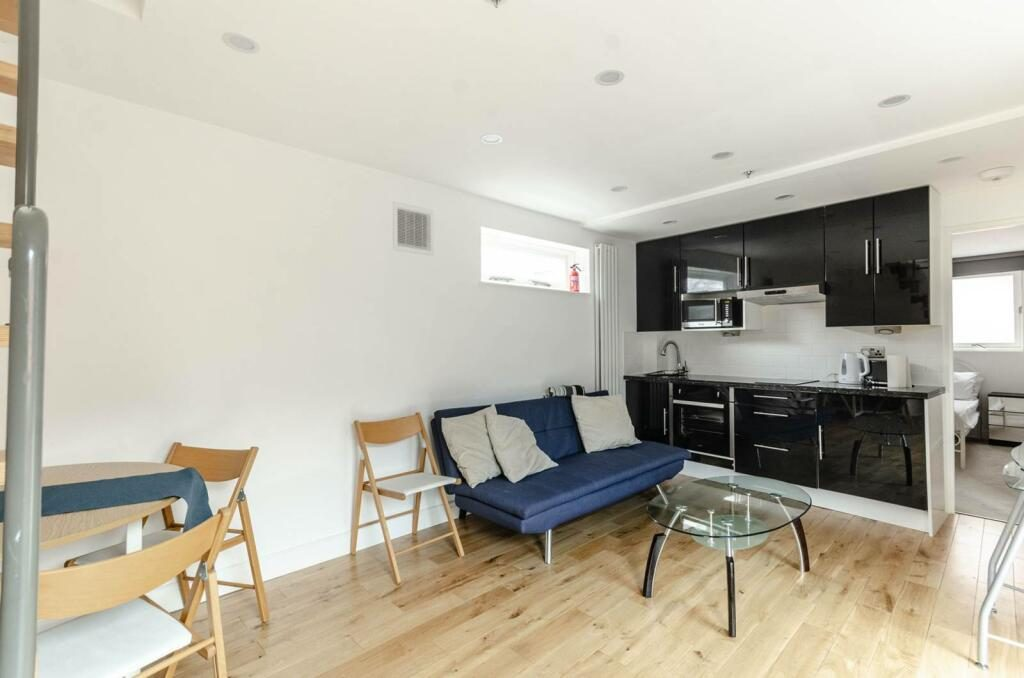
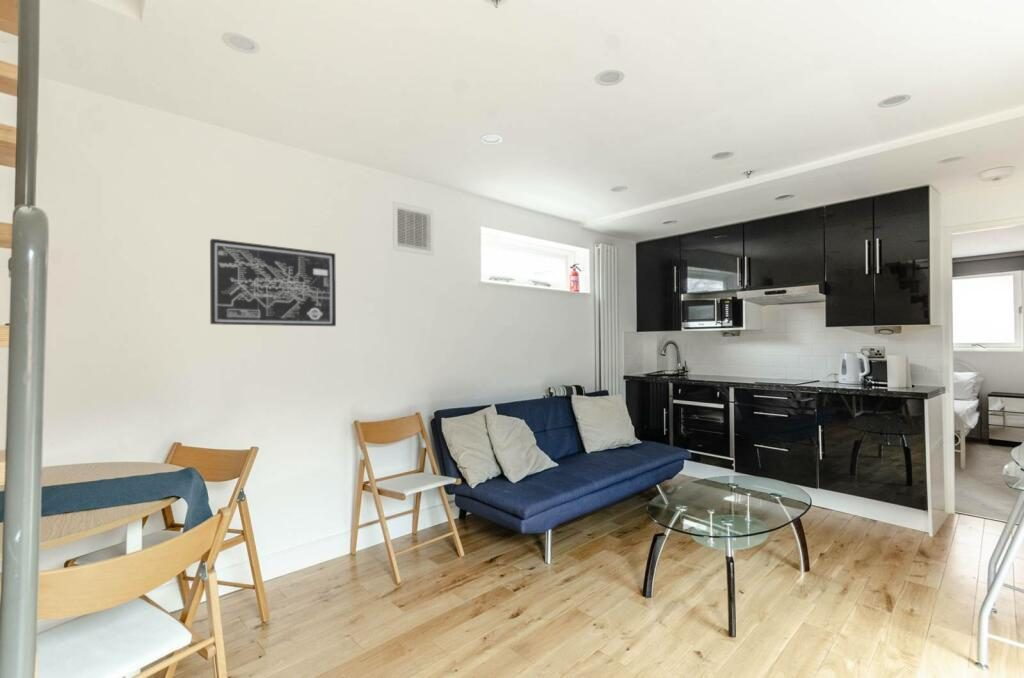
+ wall art (277, 286)
